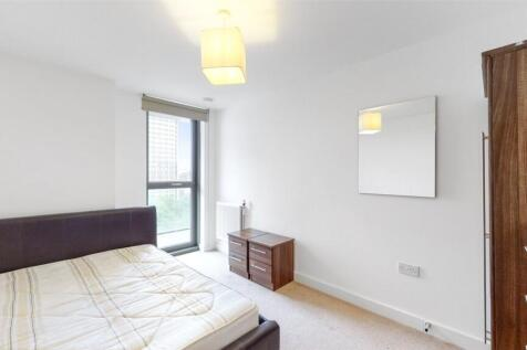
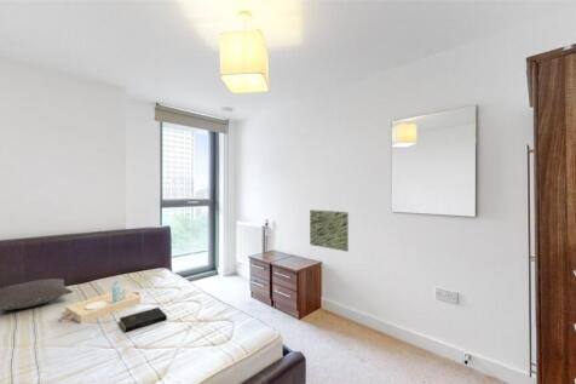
+ wall art (327, 229)
+ serving tray (104, 296)
+ book (144, 317)
+ pillow (29, 292)
